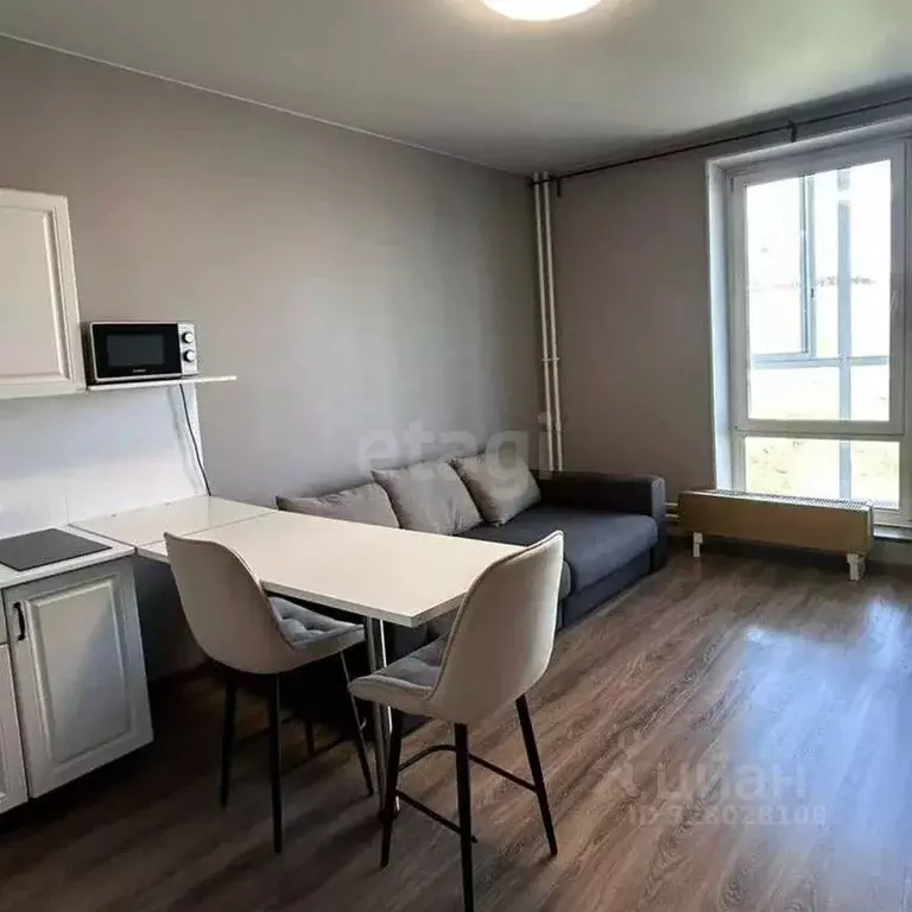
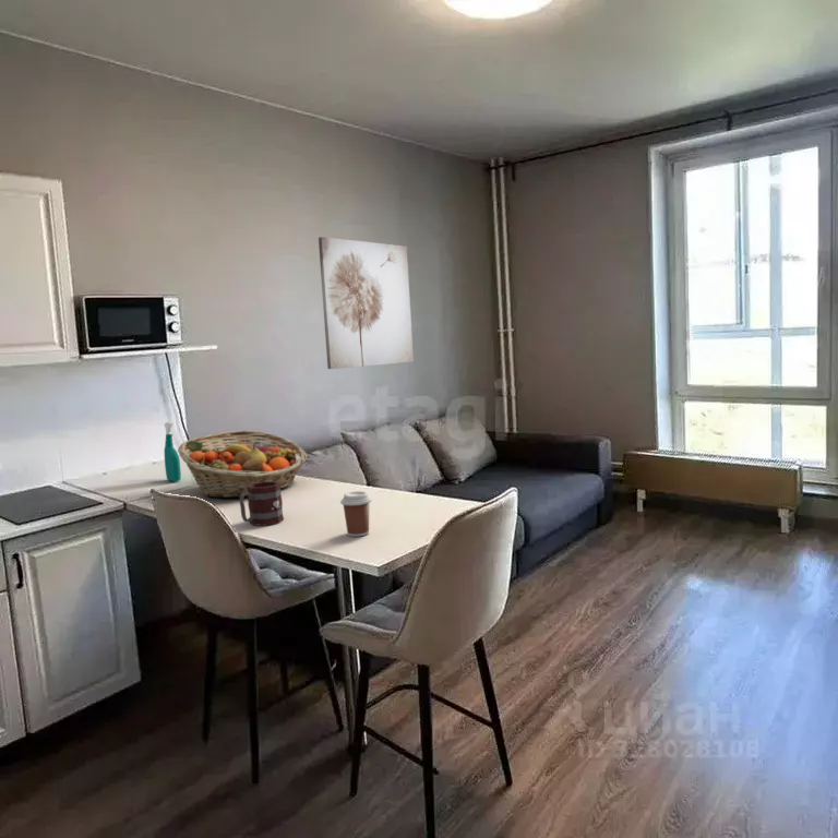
+ spray bottle (170, 451)
+ fruit basket (244, 462)
+ coffee cup (357, 513)
+ wall art (369, 303)
+ mug (260, 504)
